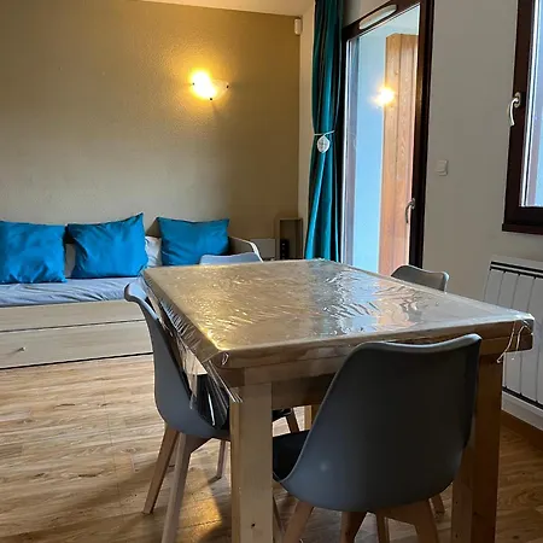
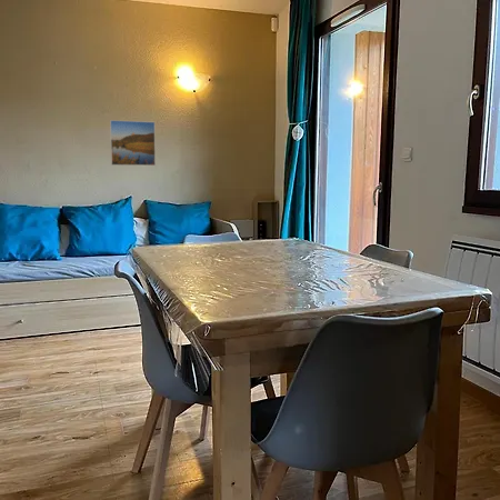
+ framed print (132, 143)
